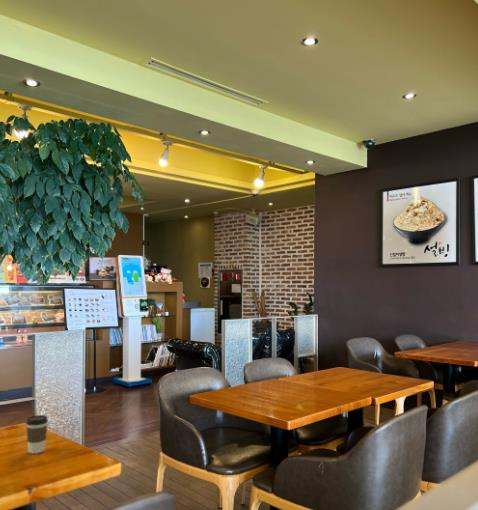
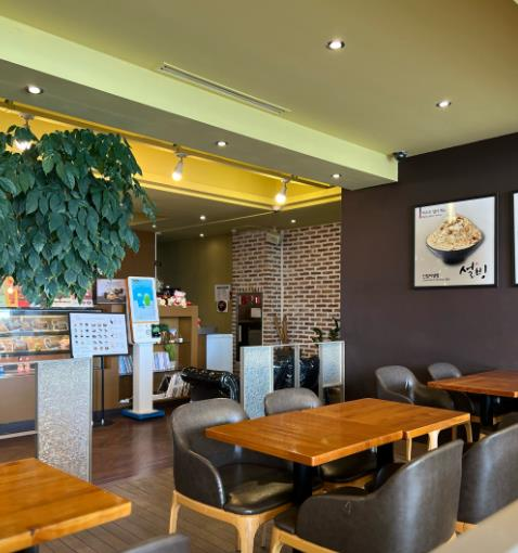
- coffee cup (36, 434)
